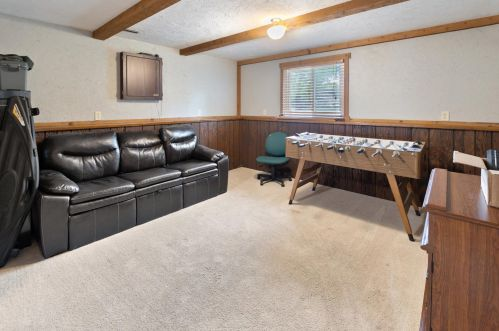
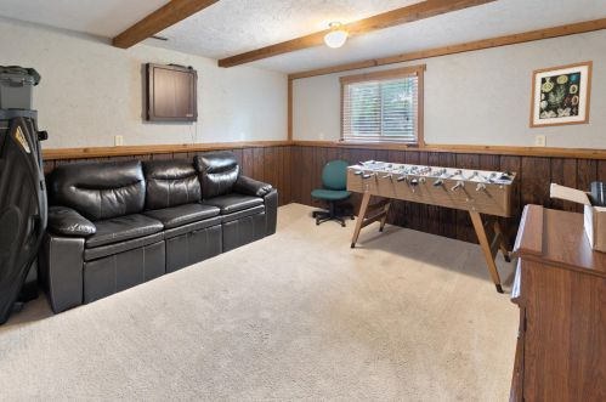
+ wall art (559, 96)
